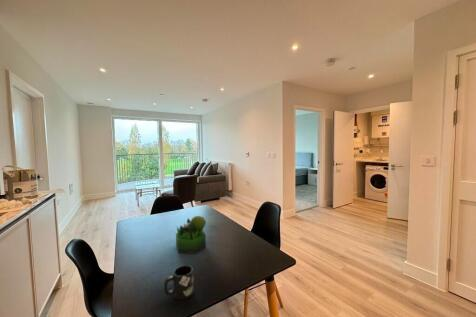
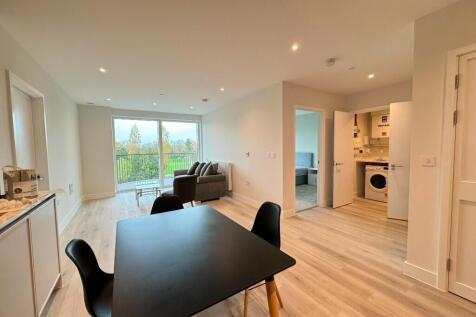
- plant (191, 231)
- mug (179, 282)
